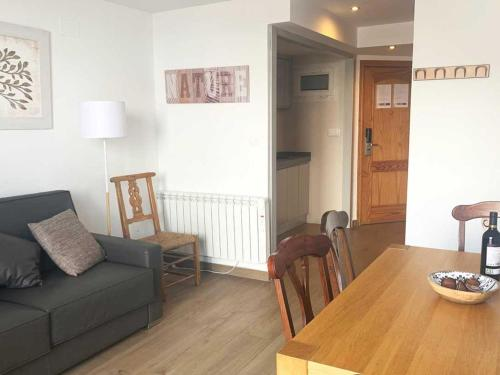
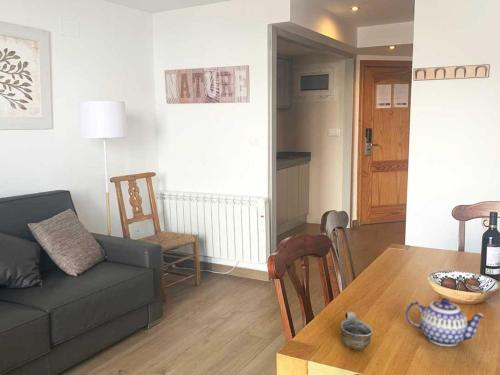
+ teapot (443, 319)
+ cup (356, 332)
